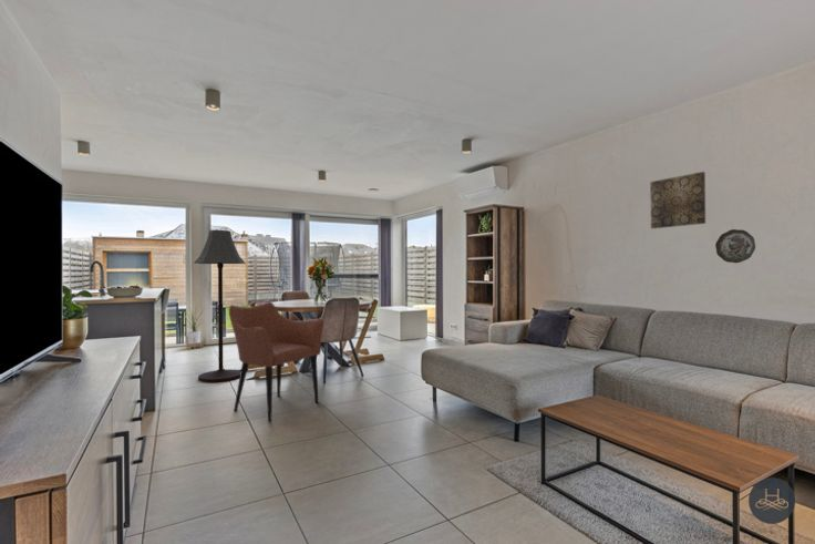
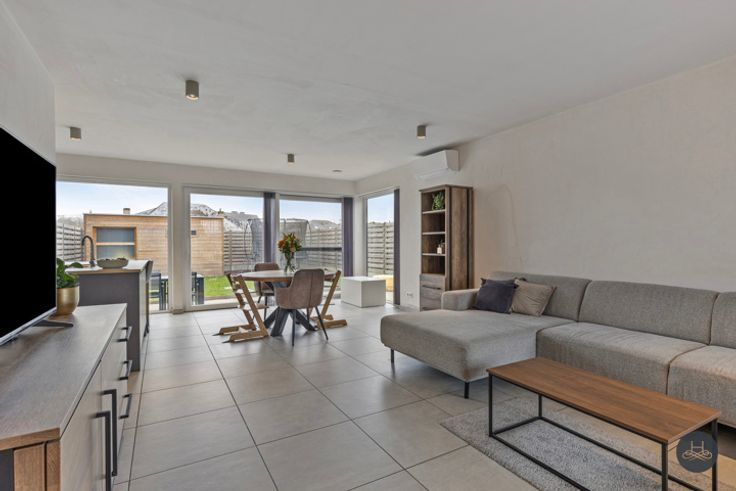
- armchair (271, 355)
- wall art (677, 202)
- decorative plate (735, 246)
- floor lamp (220, 304)
- house plant (194, 326)
